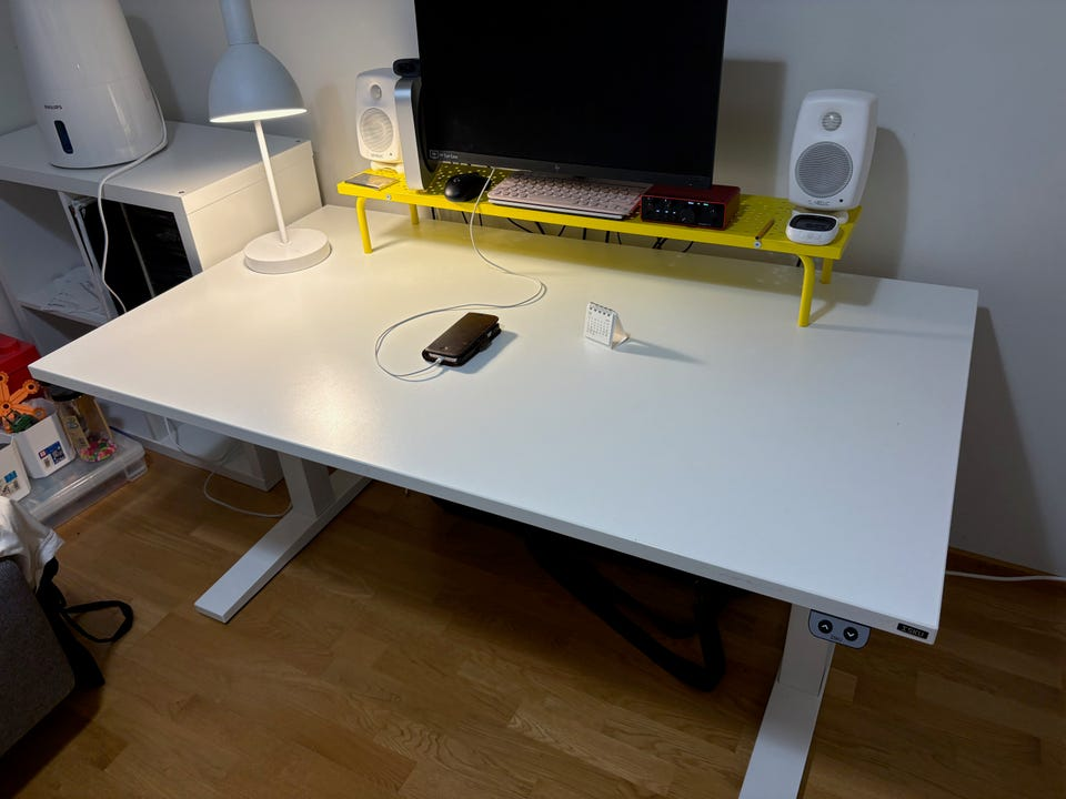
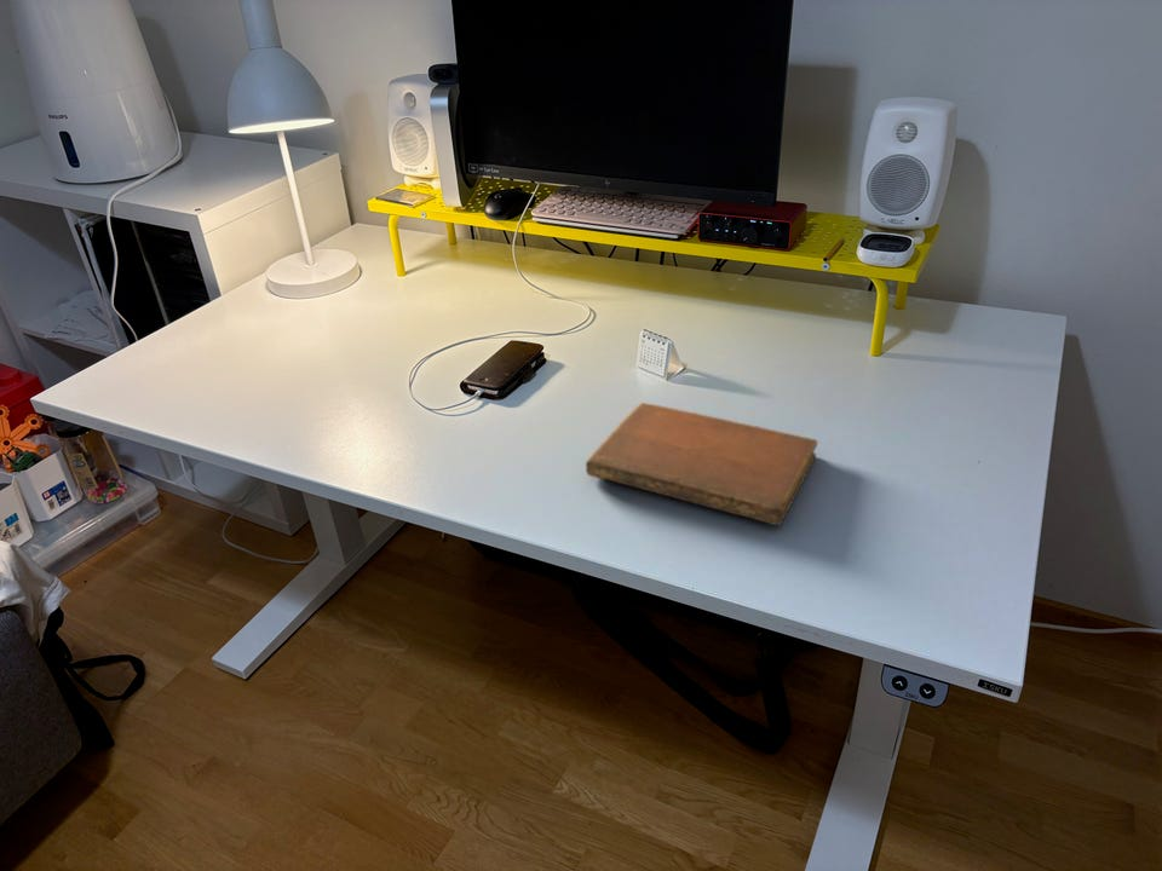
+ notebook (702, 457)
